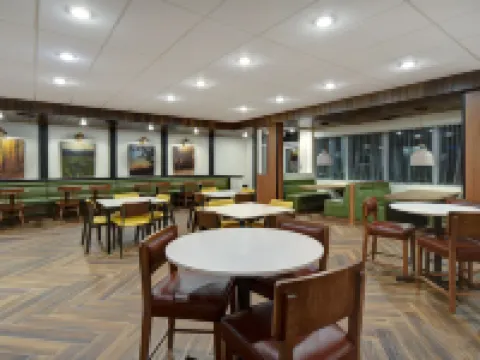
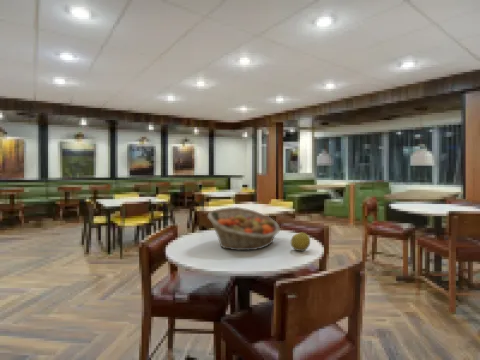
+ fruit basket (244, 226)
+ fruit (300, 241)
